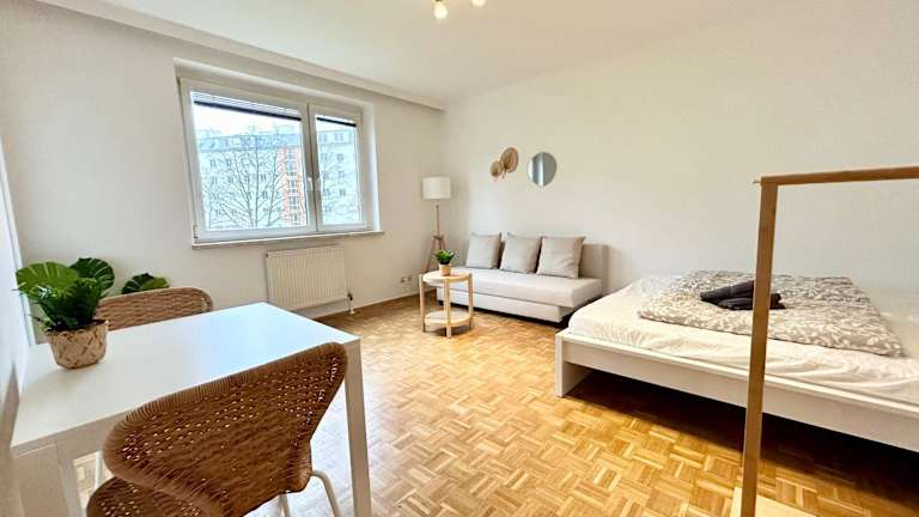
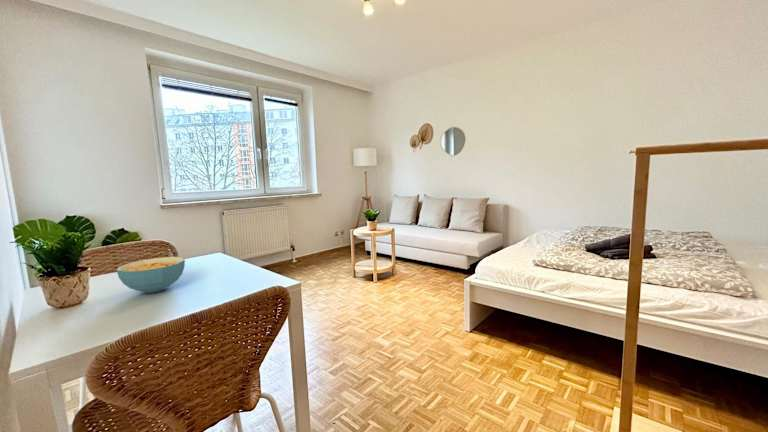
+ cereal bowl (153, 276)
